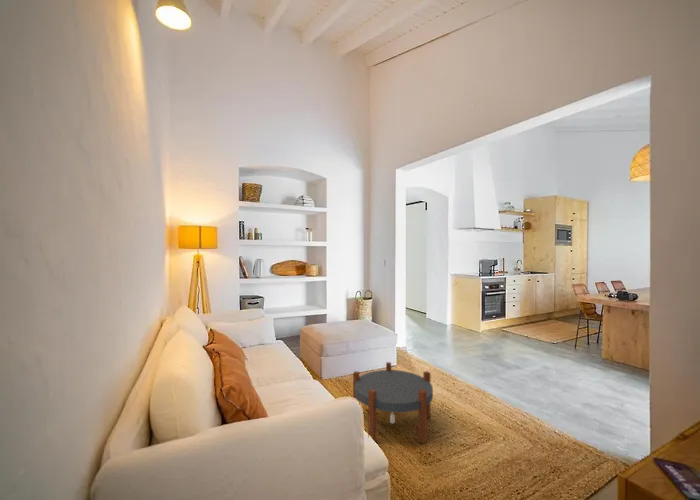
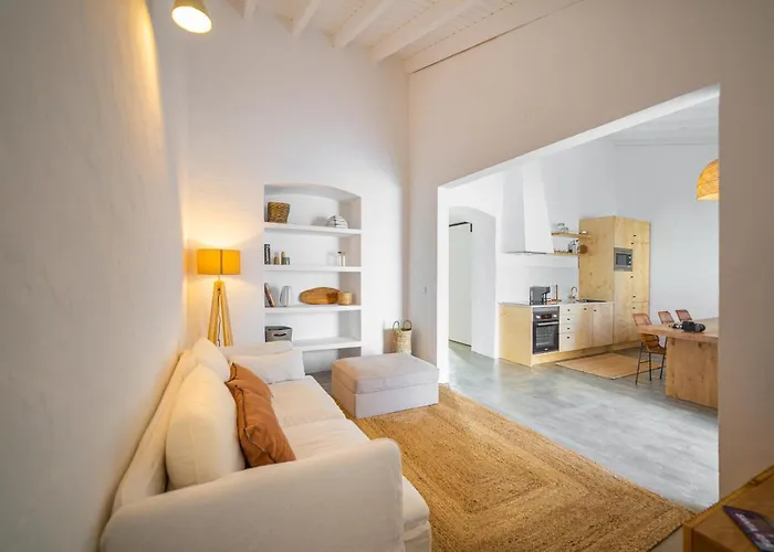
- side table (392, 400)
